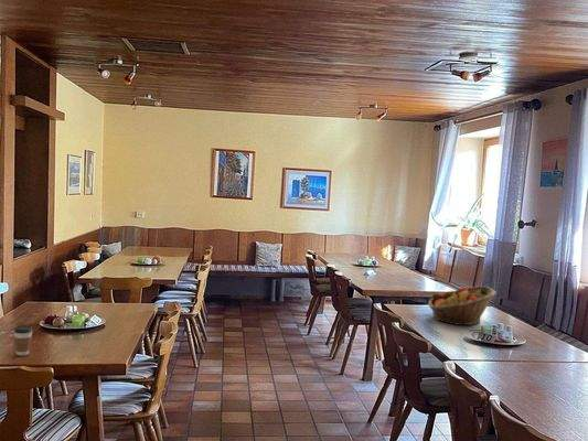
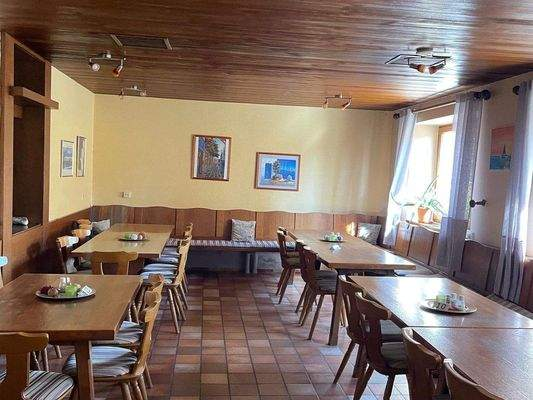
- coffee cup (22, 341)
- fruit basket (460, 302)
